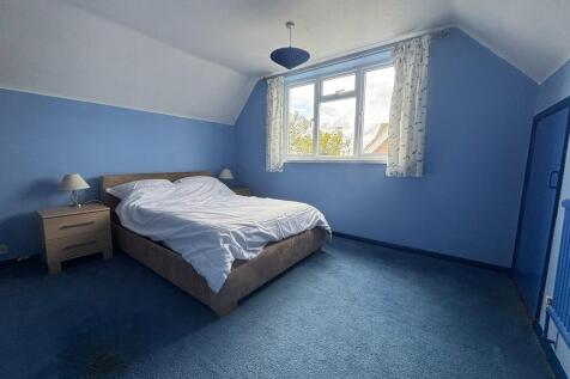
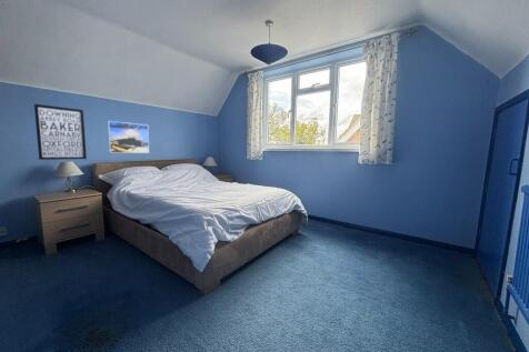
+ wall art (61, 133)
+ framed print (129, 138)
